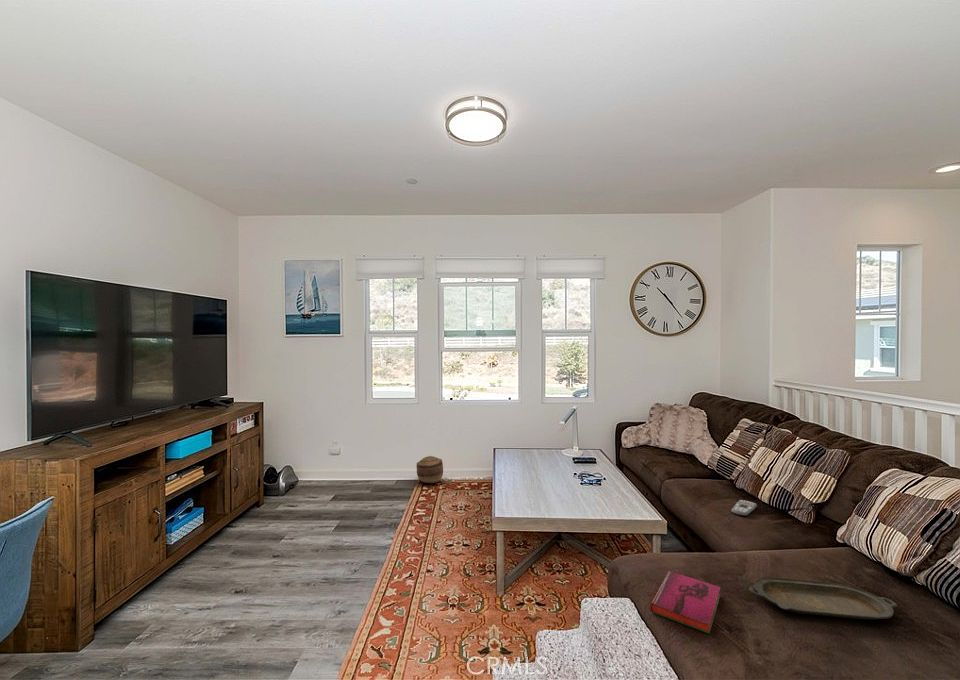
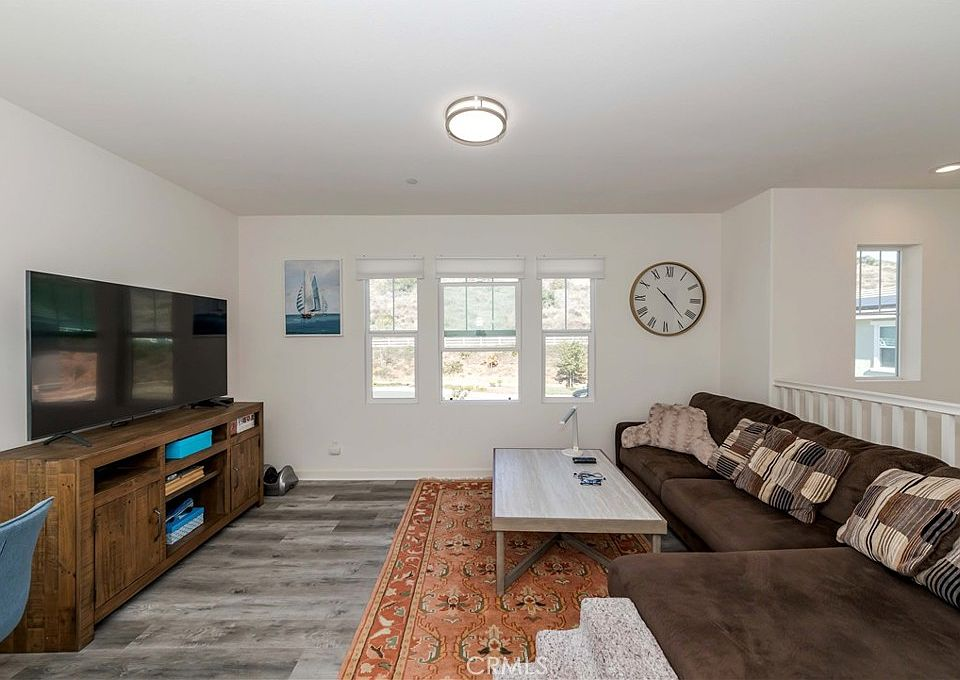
- hardback book (686, 598)
- serving tray (820, 599)
- basket (429, 469)
- remote control (743, 507)
